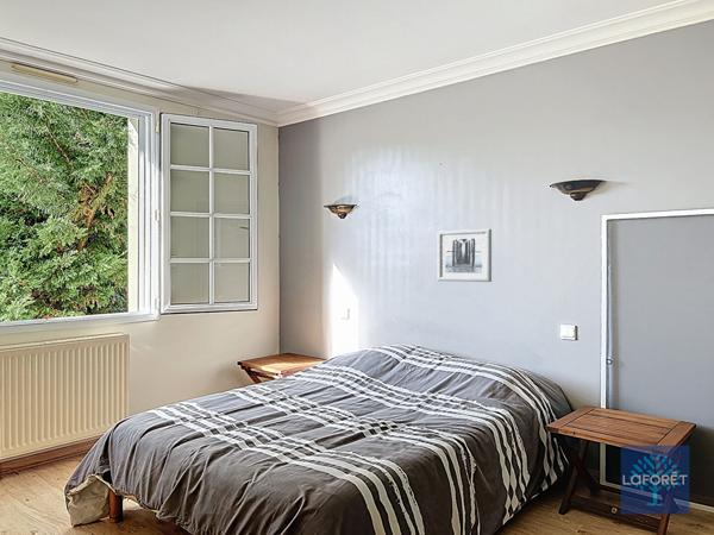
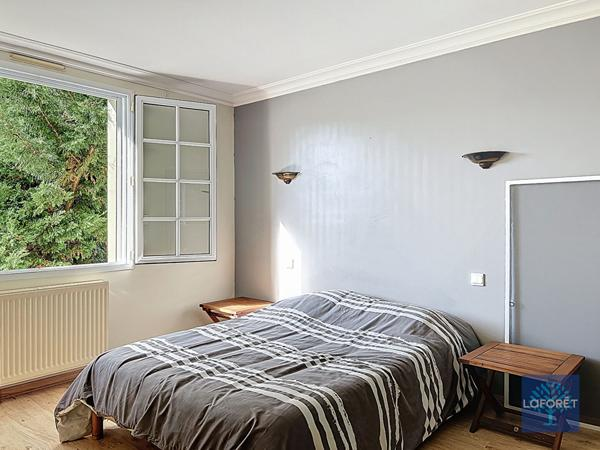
- wall art (463, 256)
